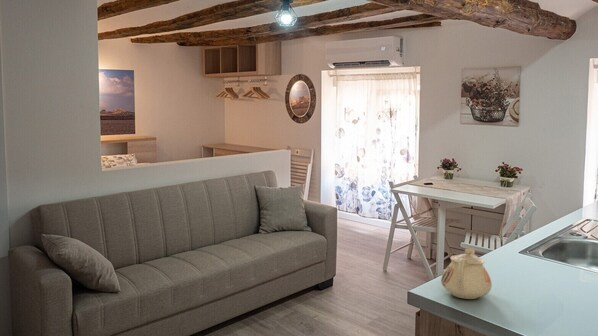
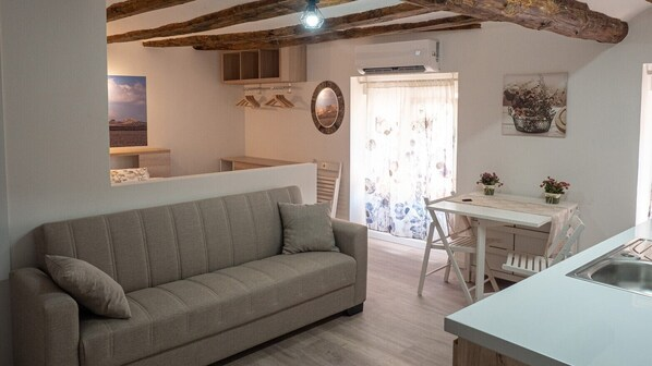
- teapot (466, 271)
